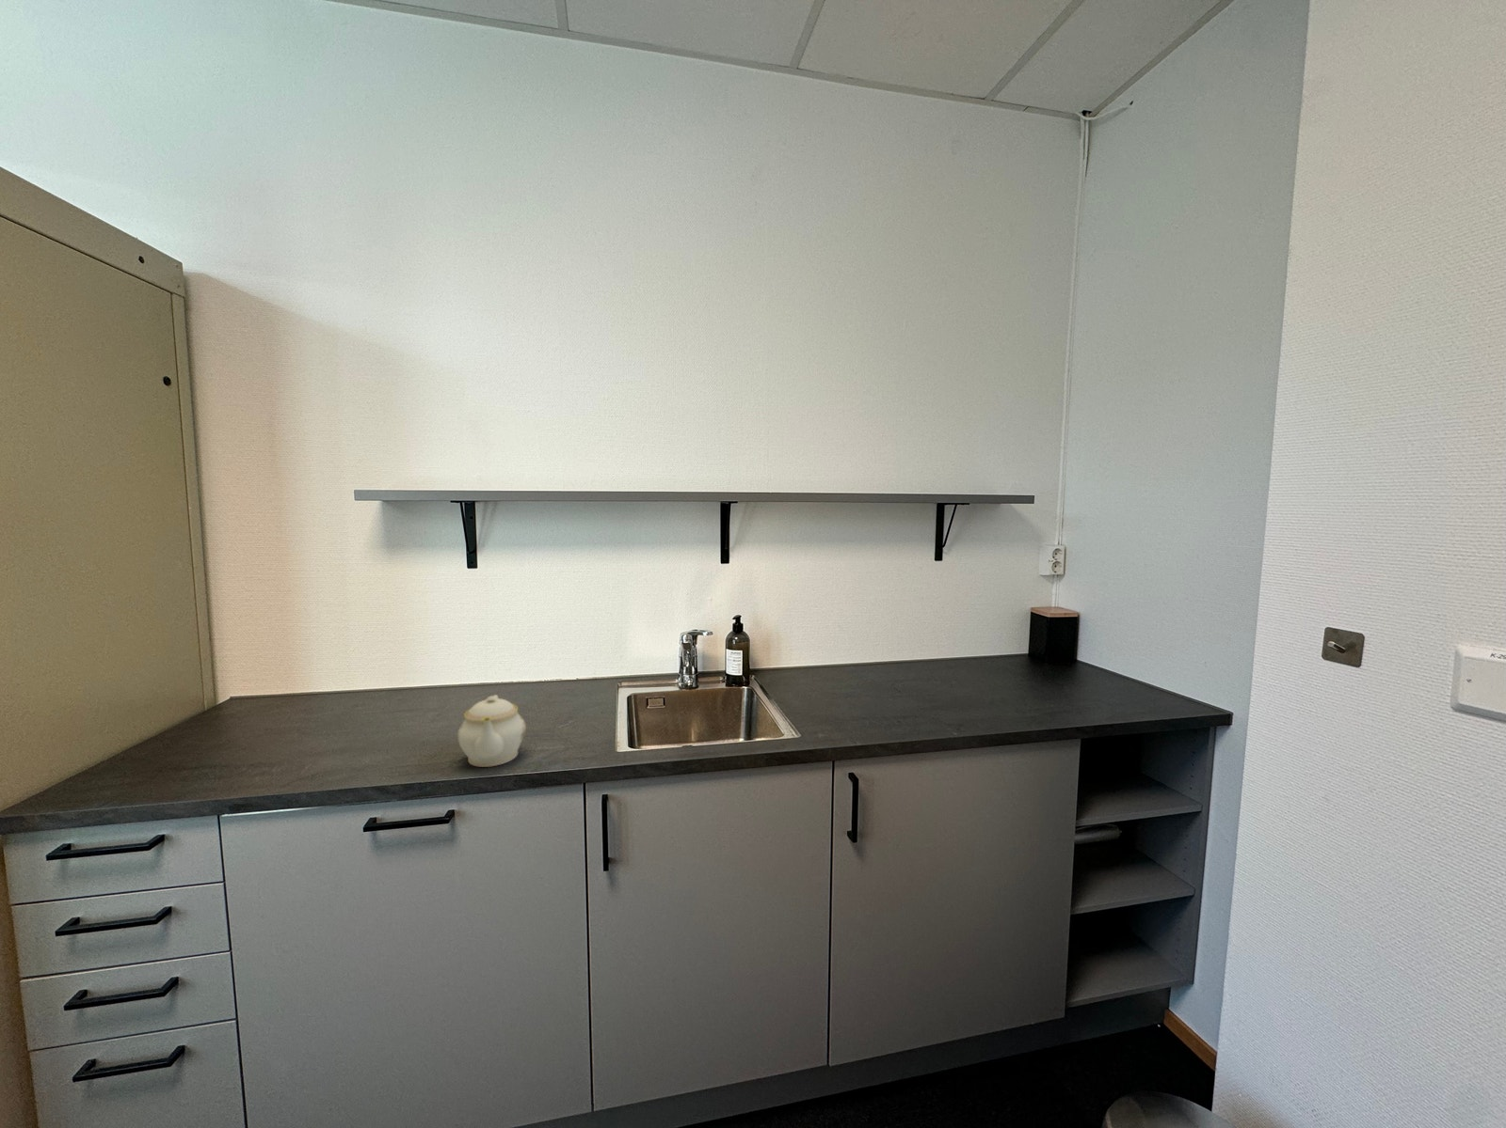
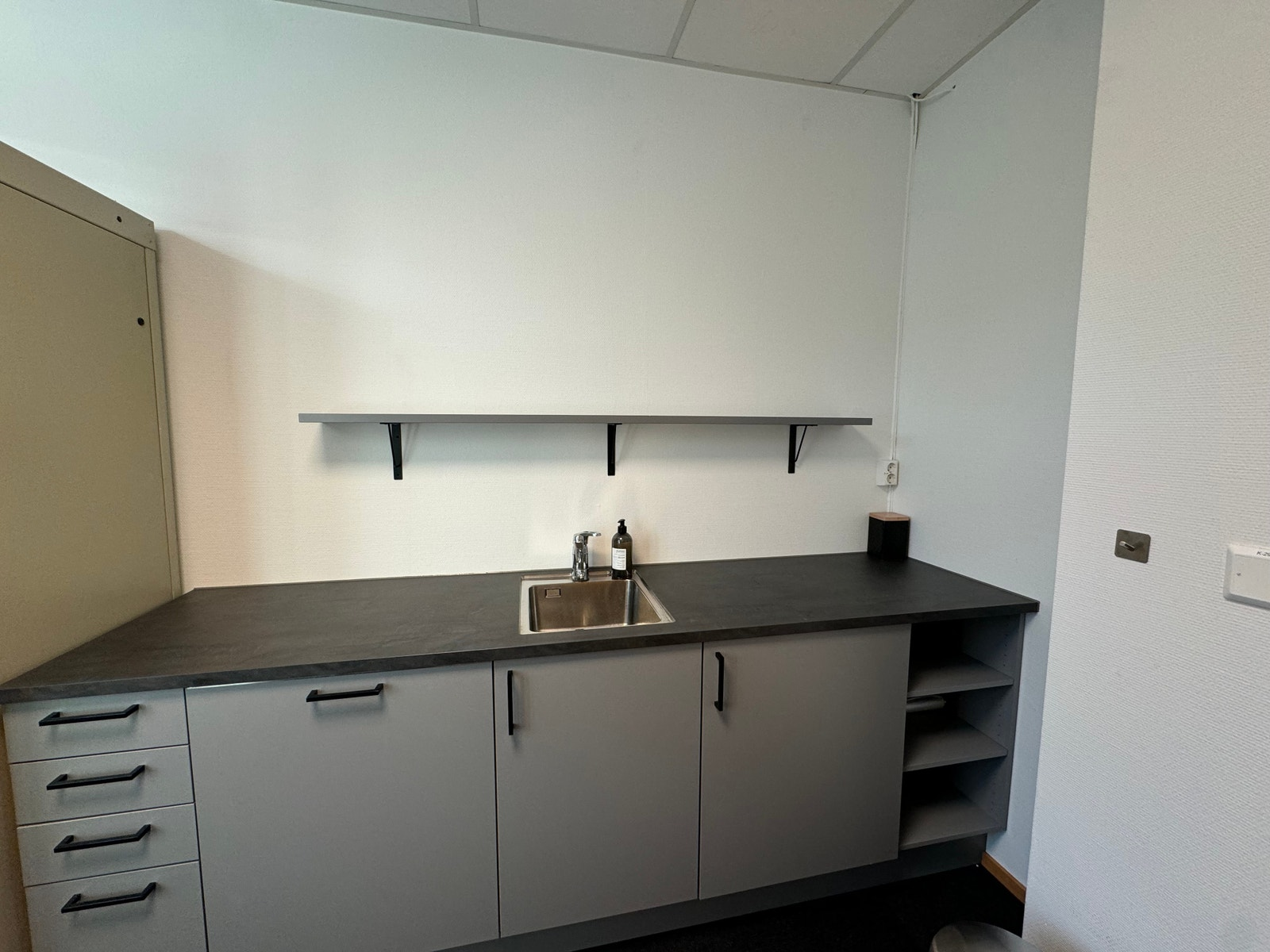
- teapot (492, 725)
